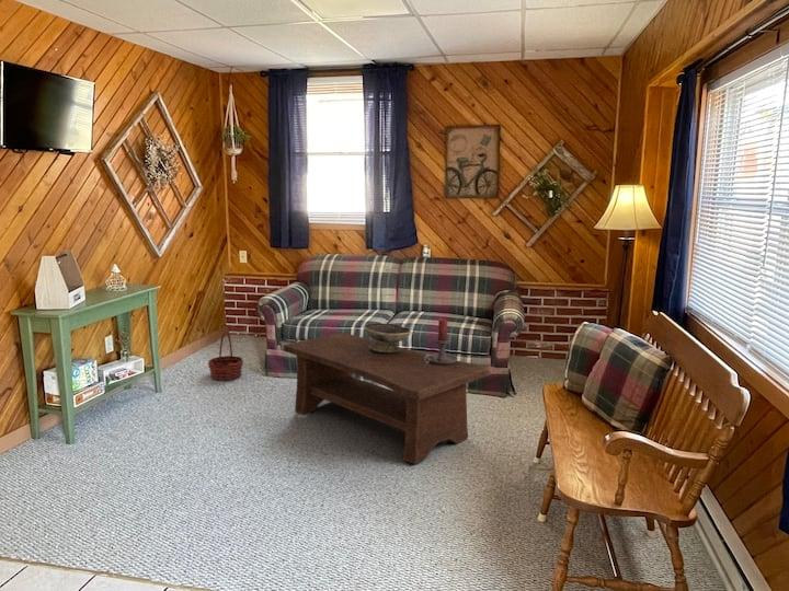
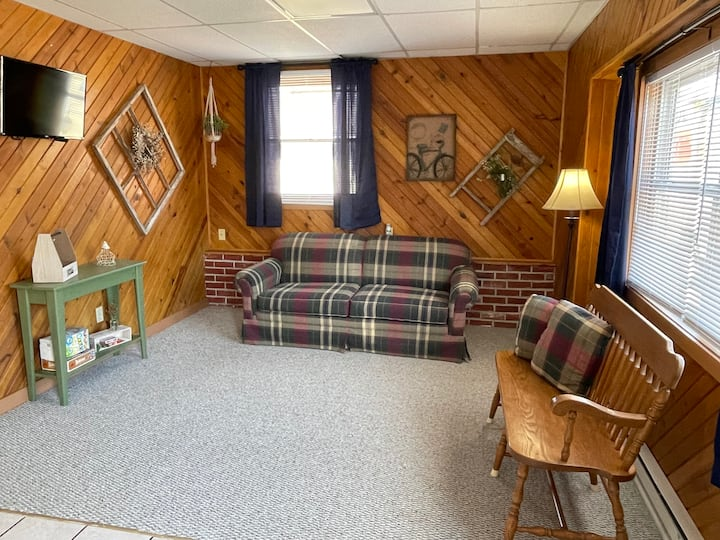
- coffee table (376, 391)
- decorative bowl (386, 338)
- basket (227, 356)
- candle holder (438, 340)
